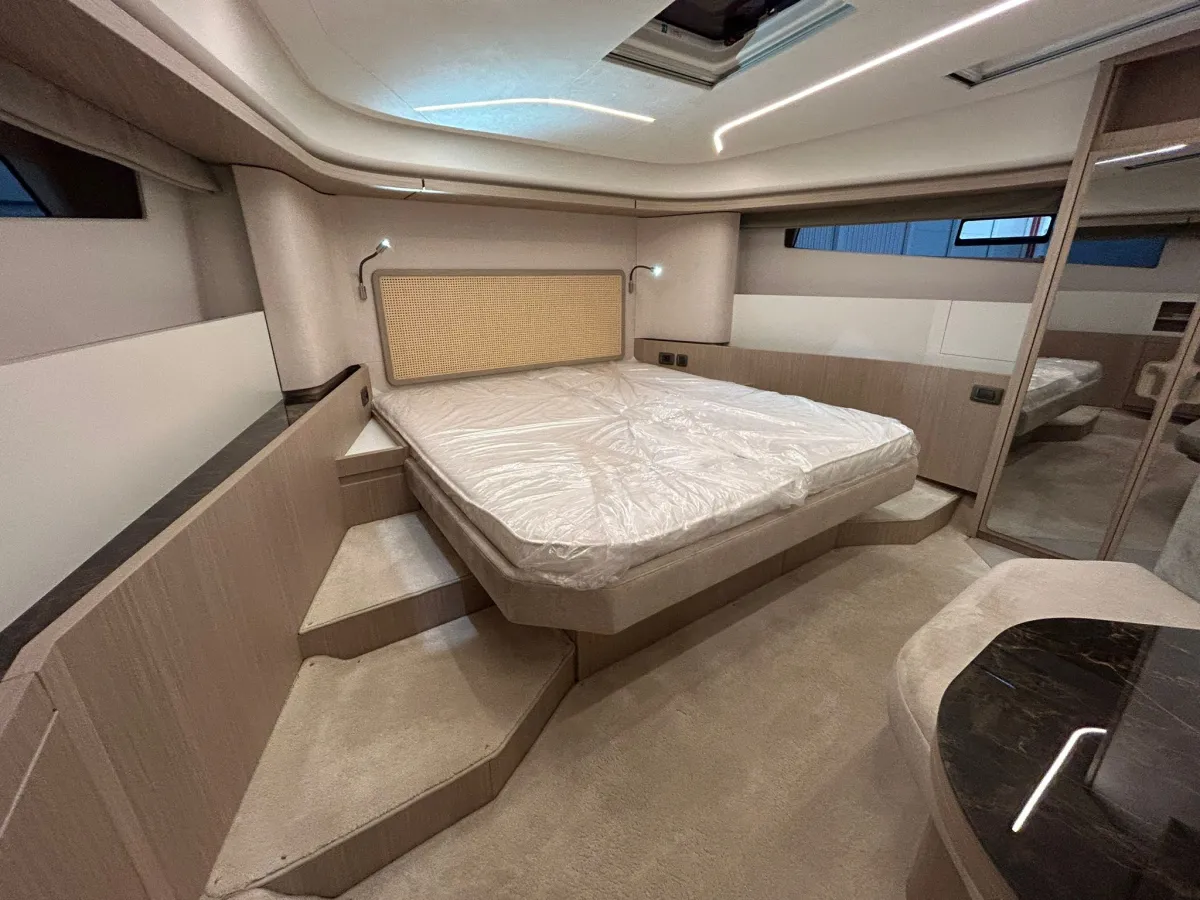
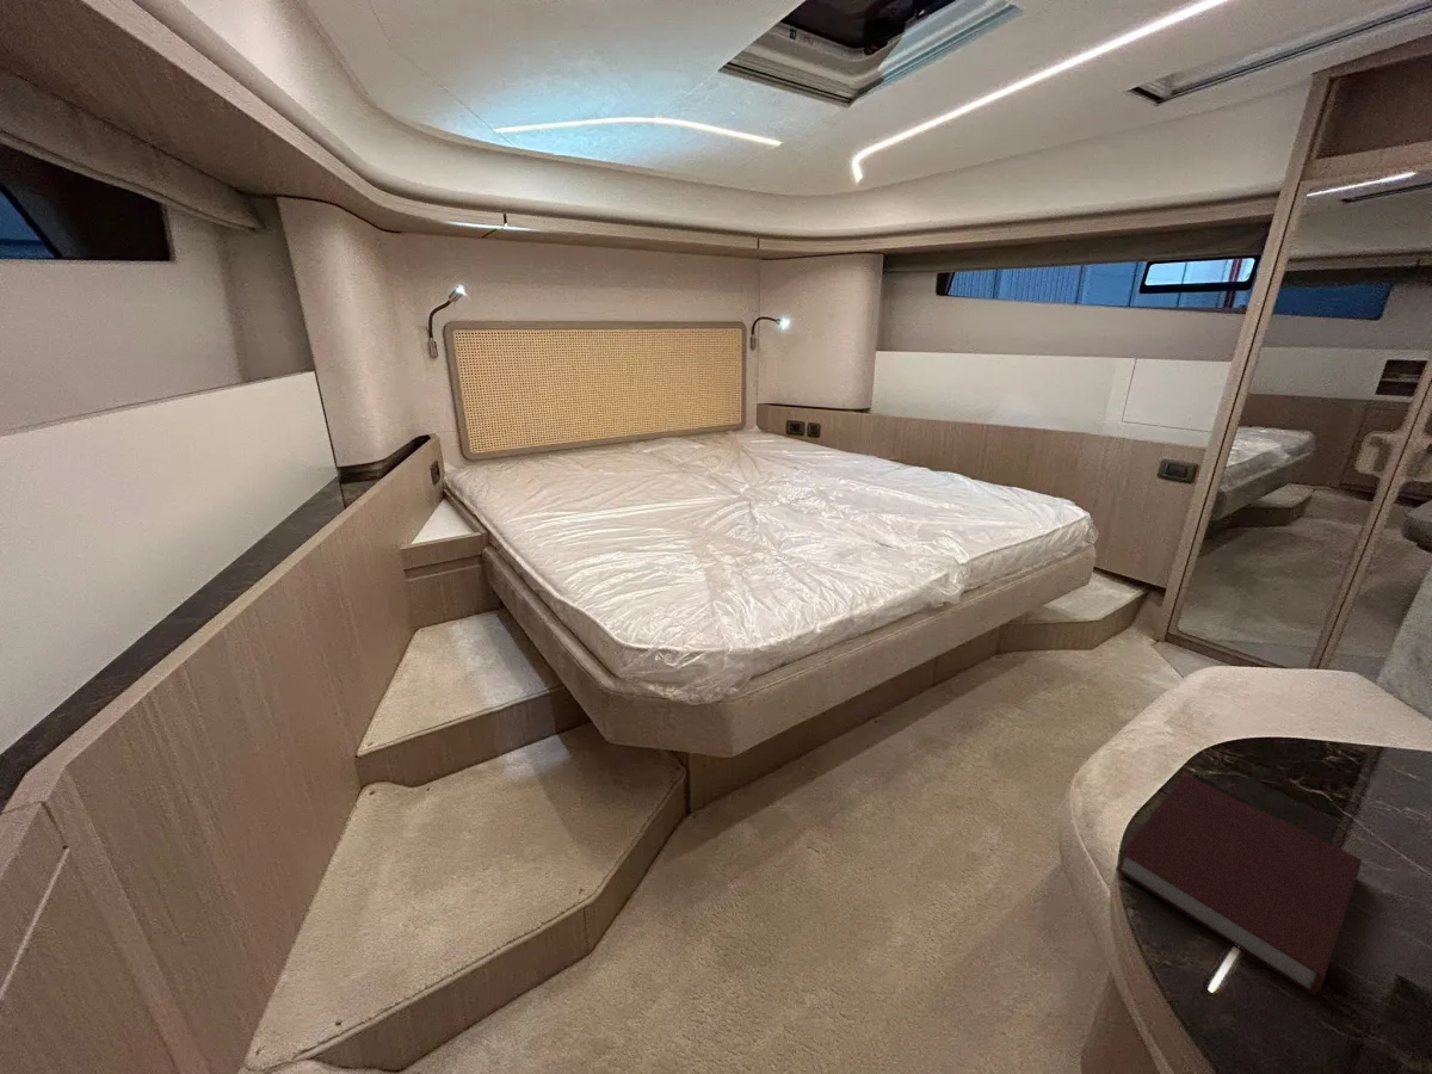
+ notebook (1237, 864)
